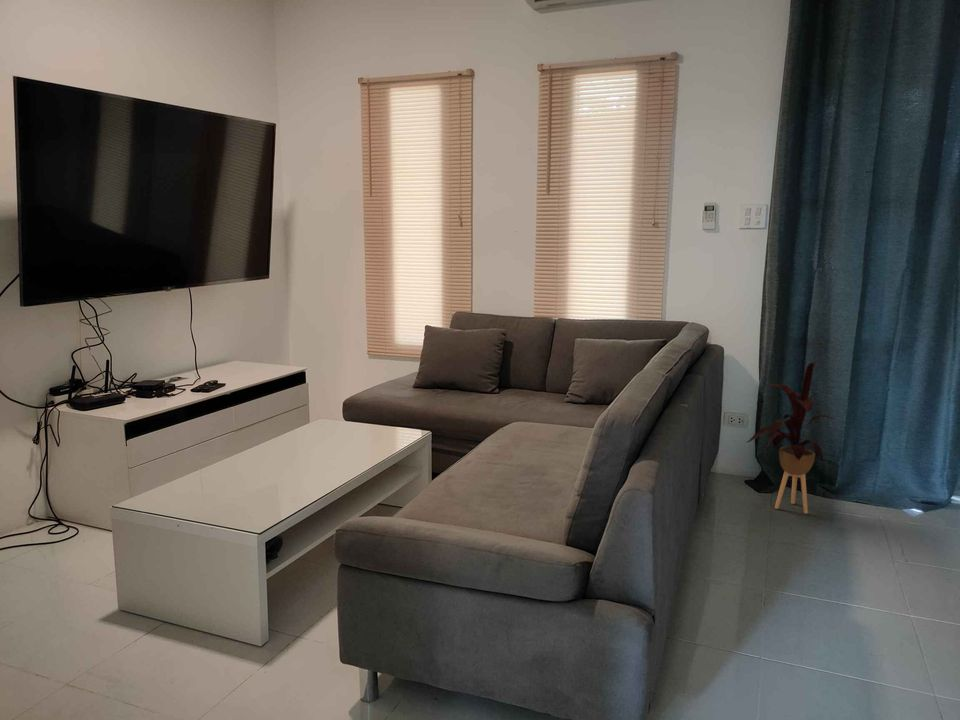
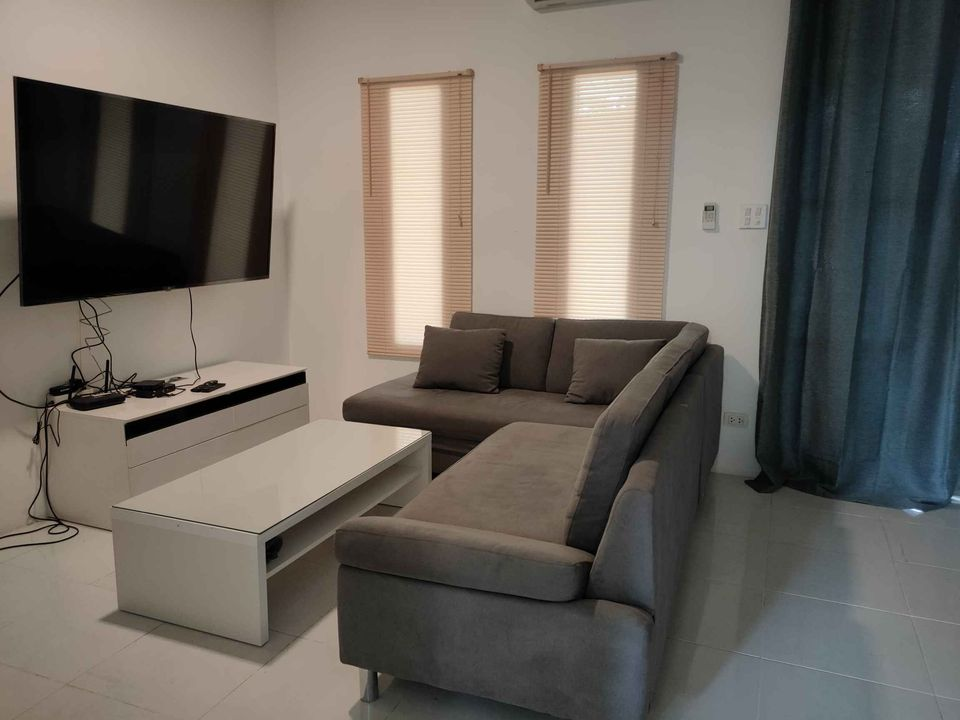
- house plant (789, 434)
